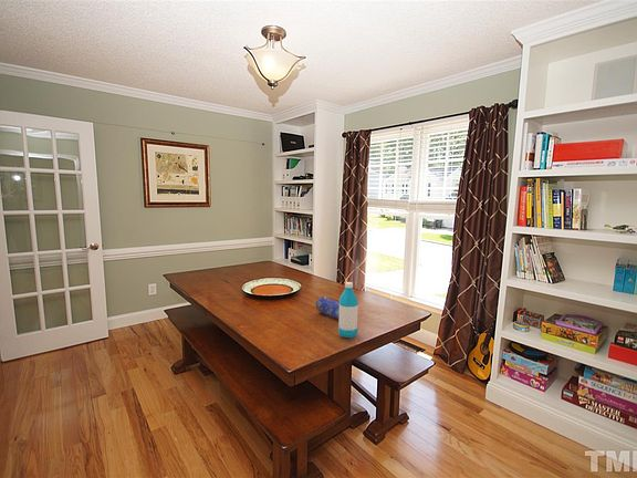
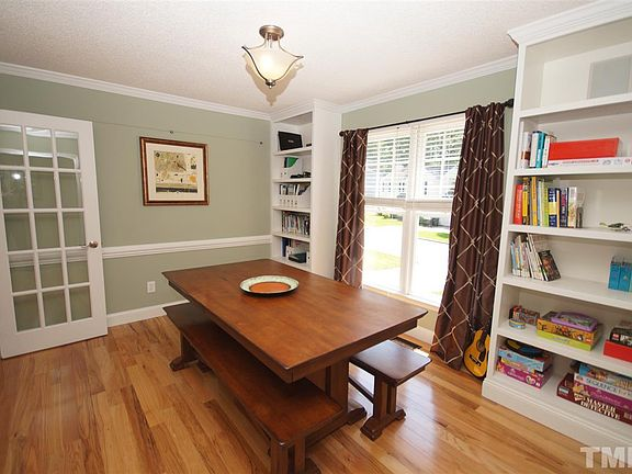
- water bottle (348, 309)
- pencil case (334, 308)
